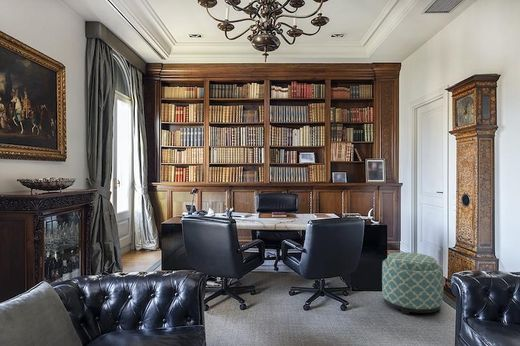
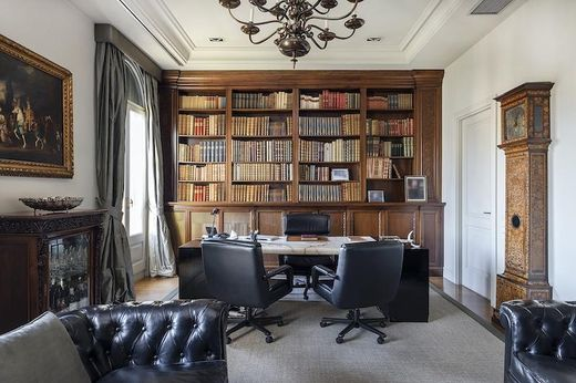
- ottoman (411, 280)
